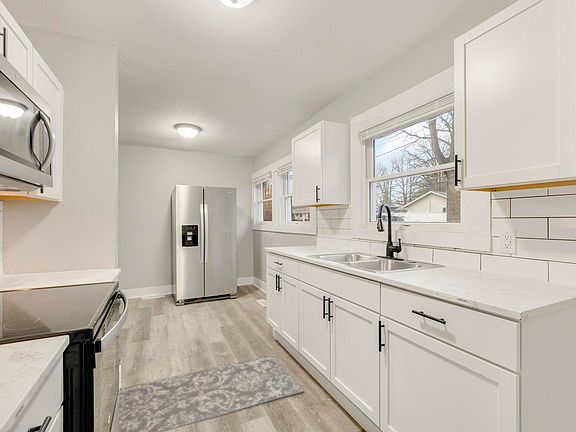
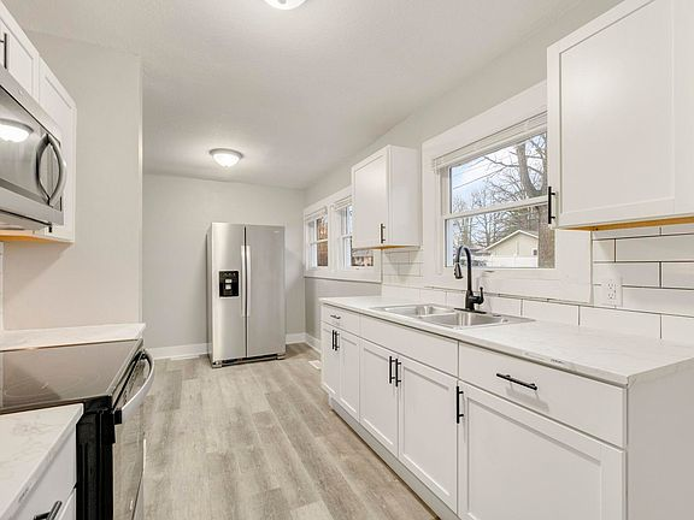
- rug (210, 390)
